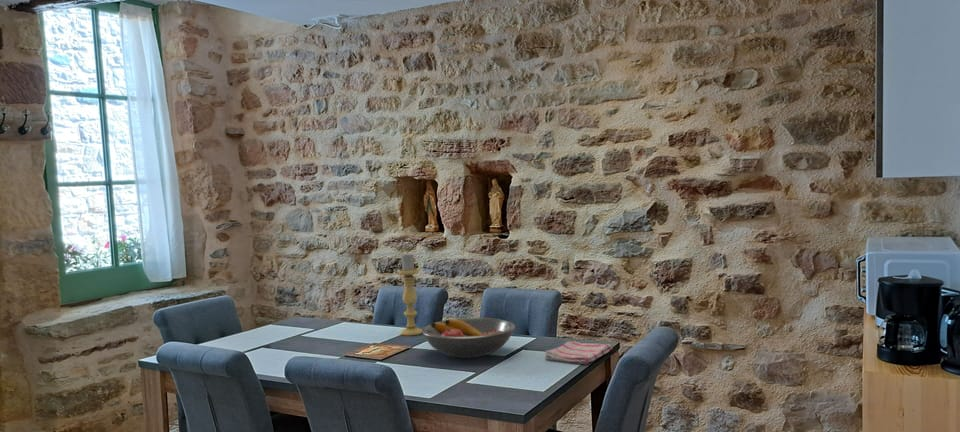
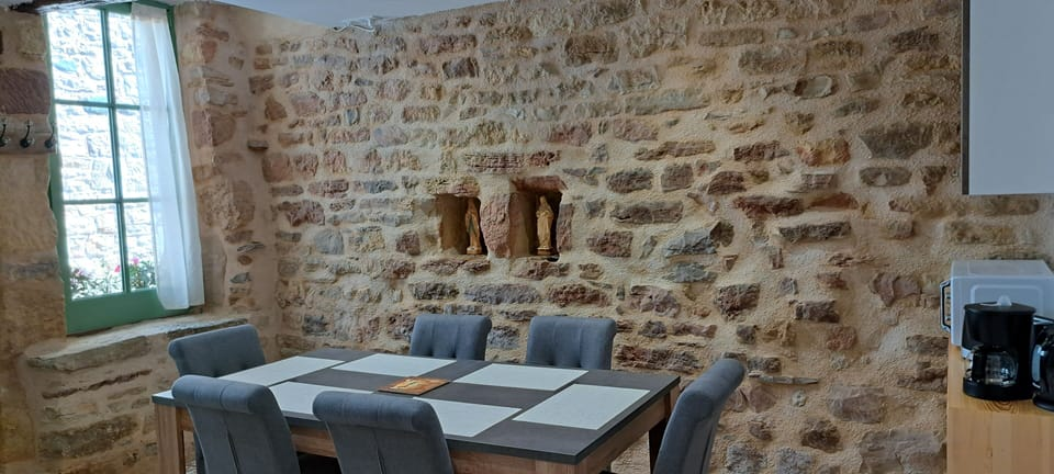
- candle holder (409, 292)
- dish towel (579, 350)
- fruit bowl (468, 336)
